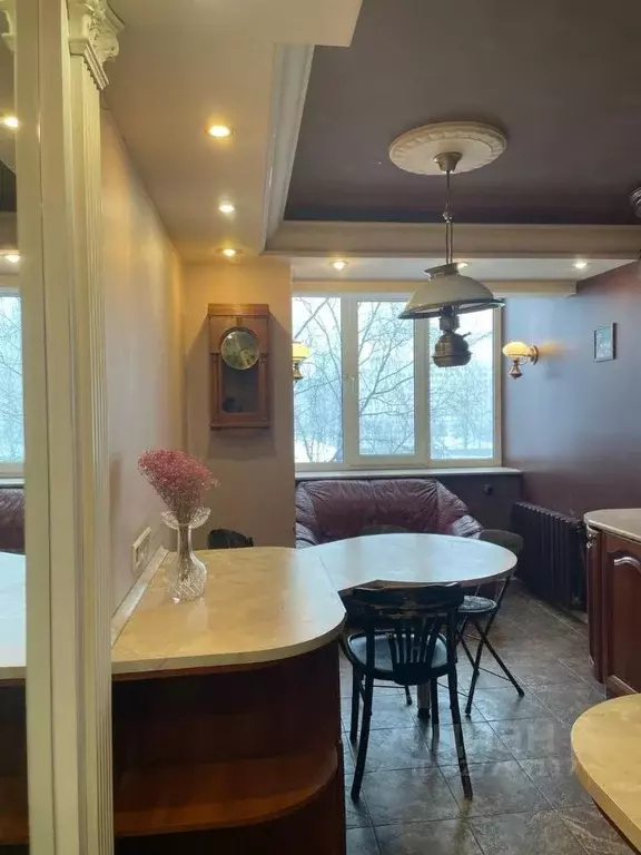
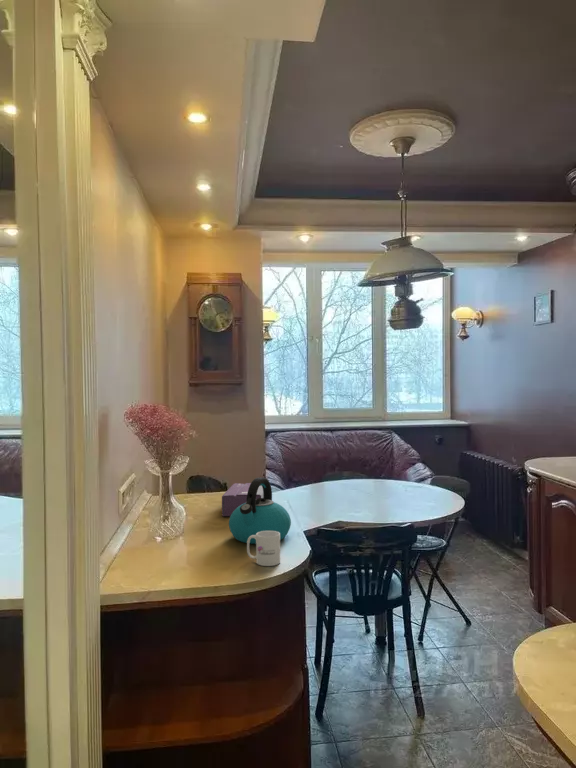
+ kettle (258, 508)
+ mug (263, 547)
+ tissue box (246, 498)
